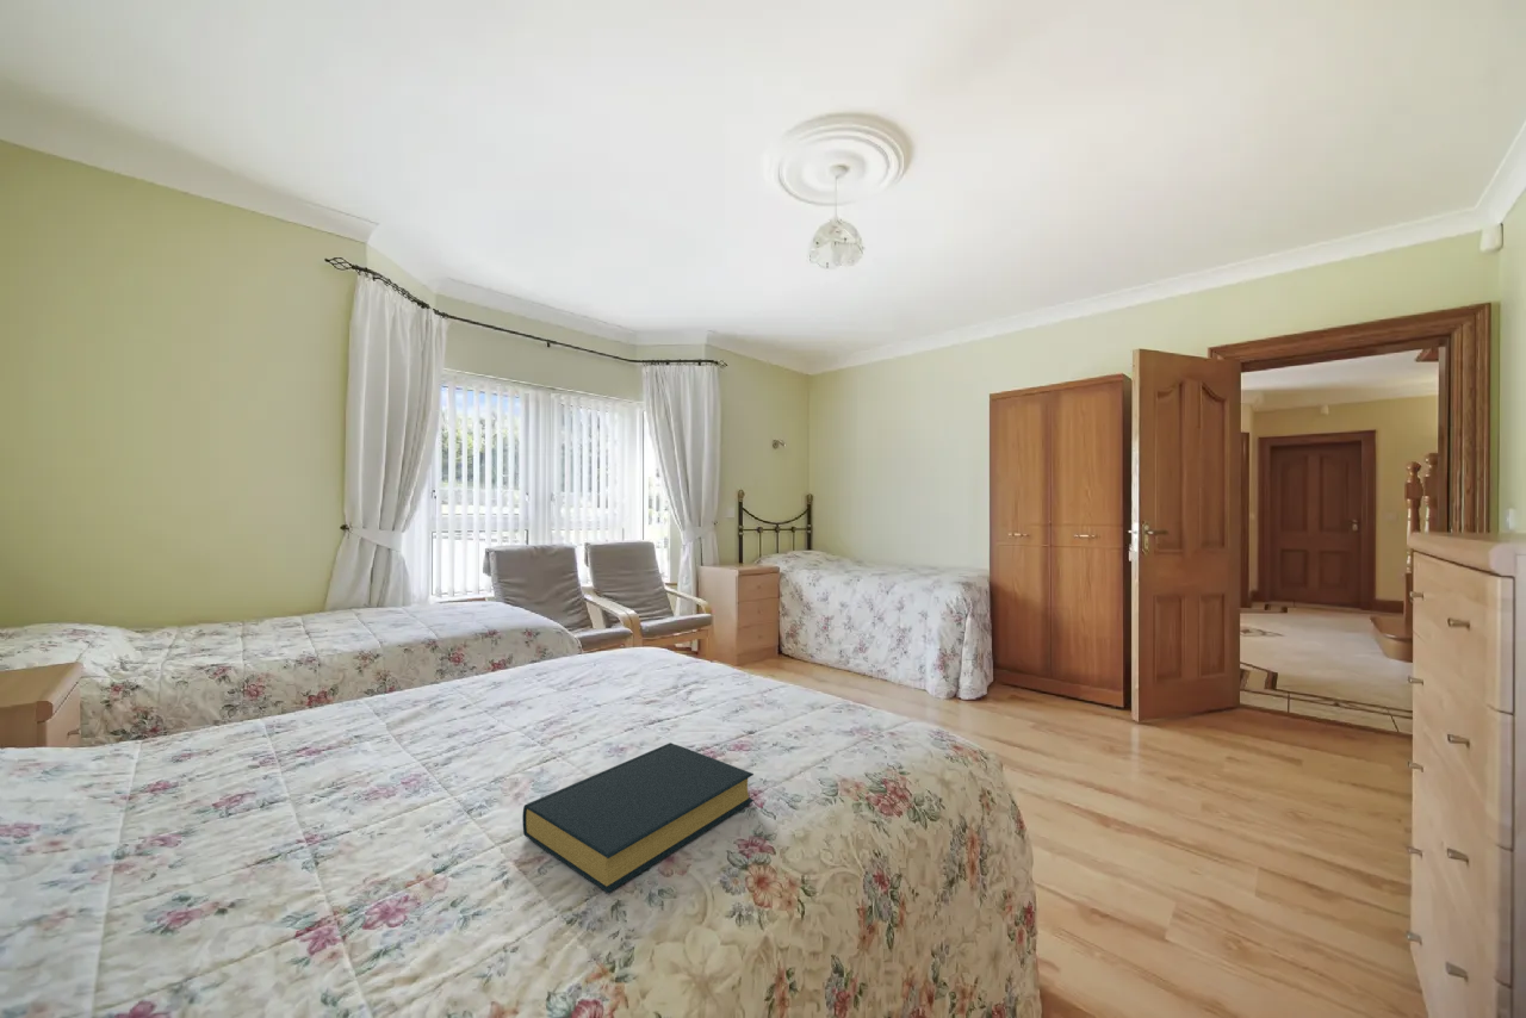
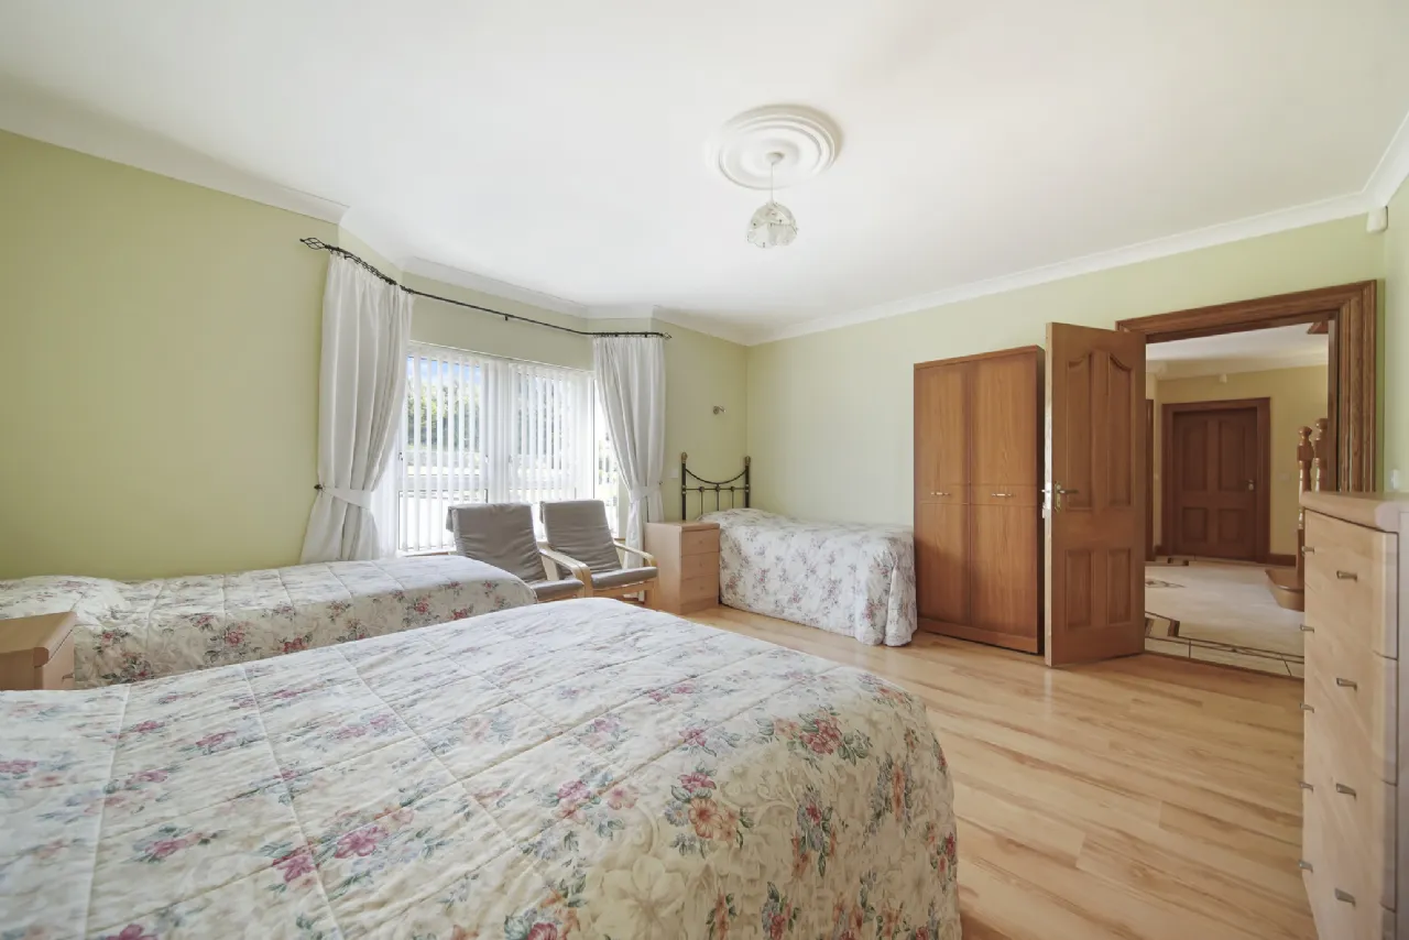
- hardback book (644, 802)
